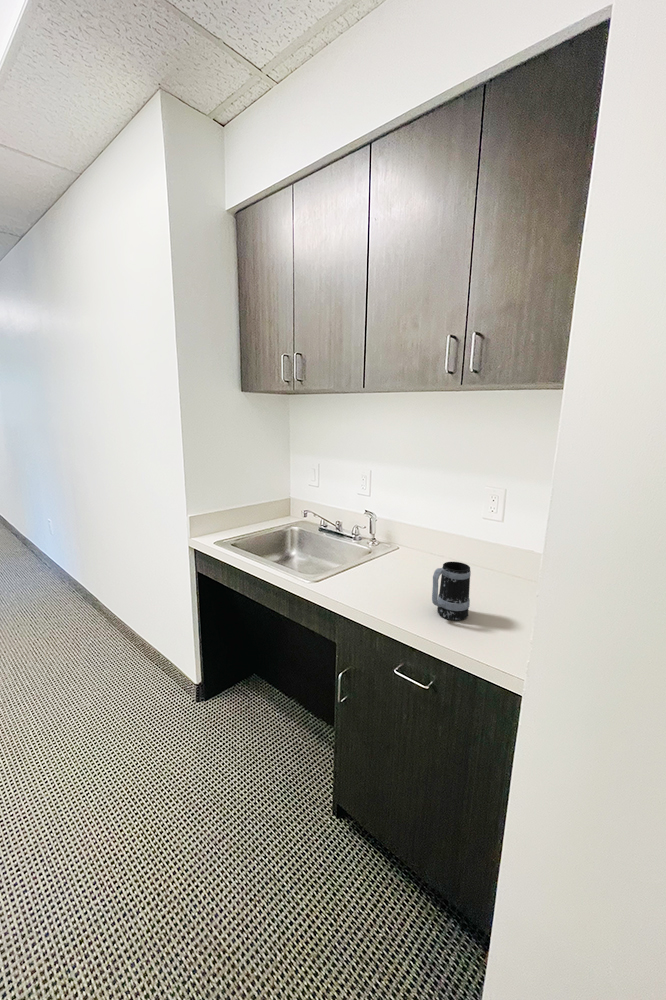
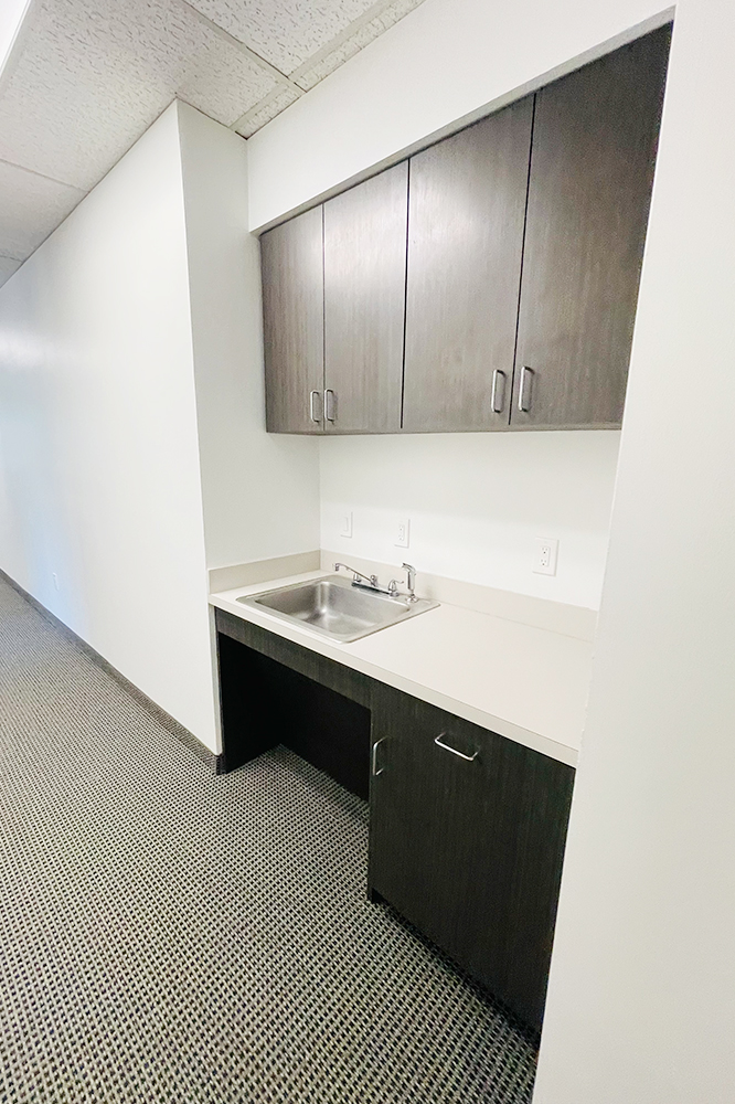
- mug (449, 590)
